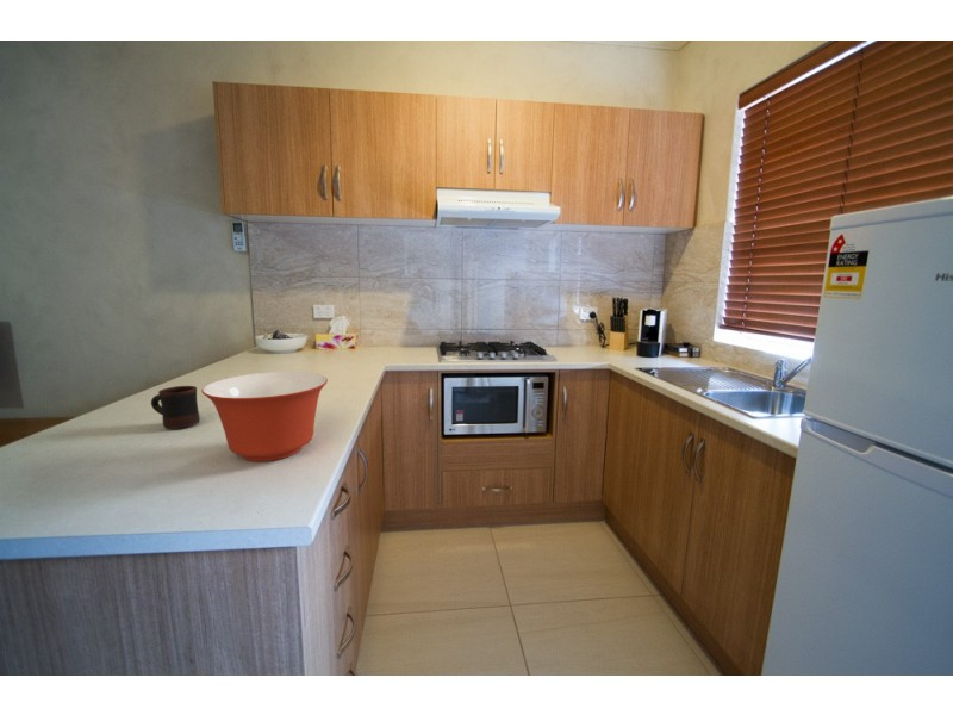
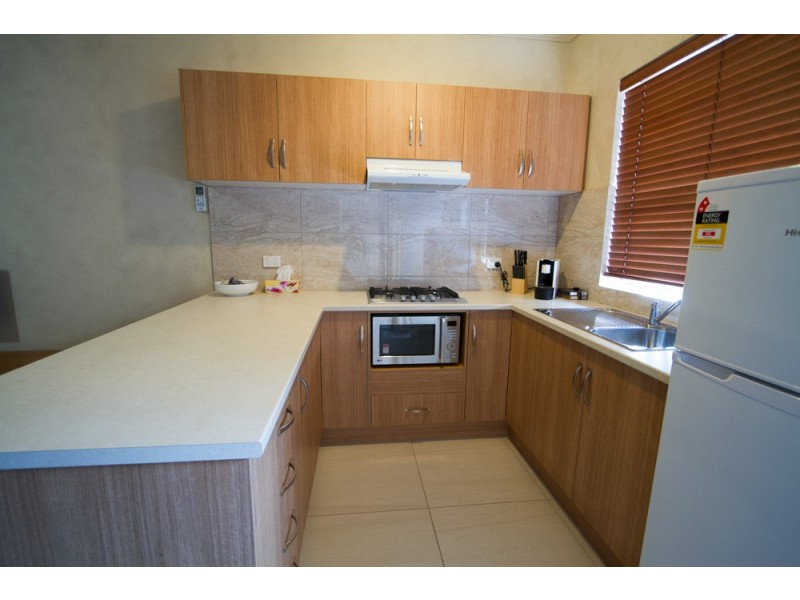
- mixing bowl (270, 416)
- mug (173, 406)
